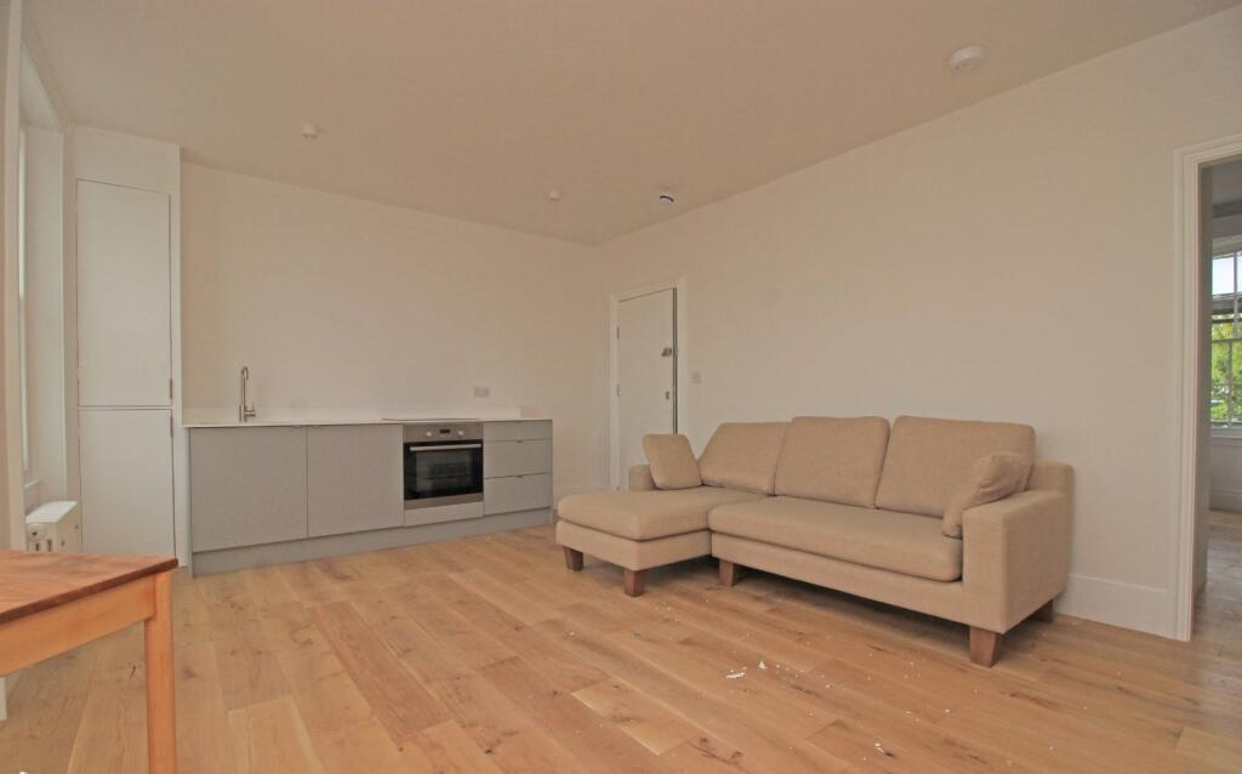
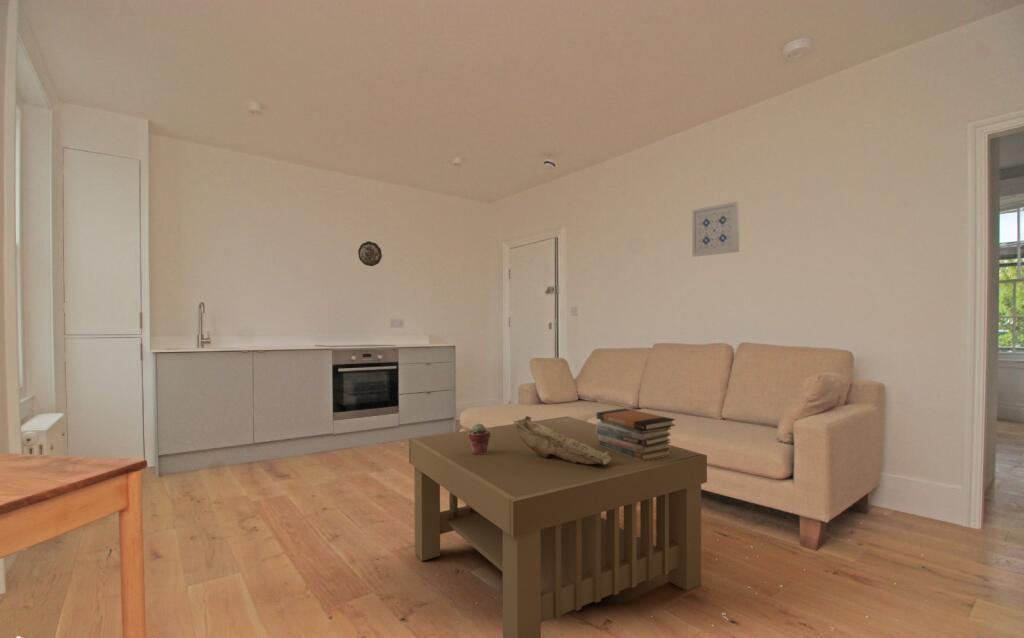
+ decorative plate (369, 253)
+ potted succulent (479, 437)
+ decorative bowl (561, 440)
+ book stack (633, 432)
+ wall art (714, 230)
+ coffee table (548, 507)
